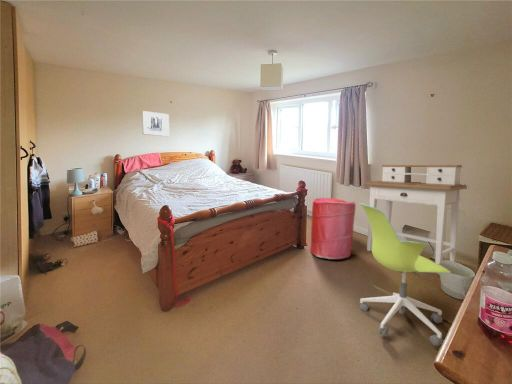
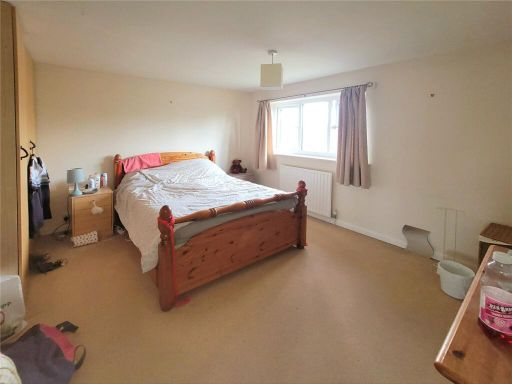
- wall art (156, 124)
- office chair (402, 264)
- desk (410, 202)
- laundry hamper (332, 225)
